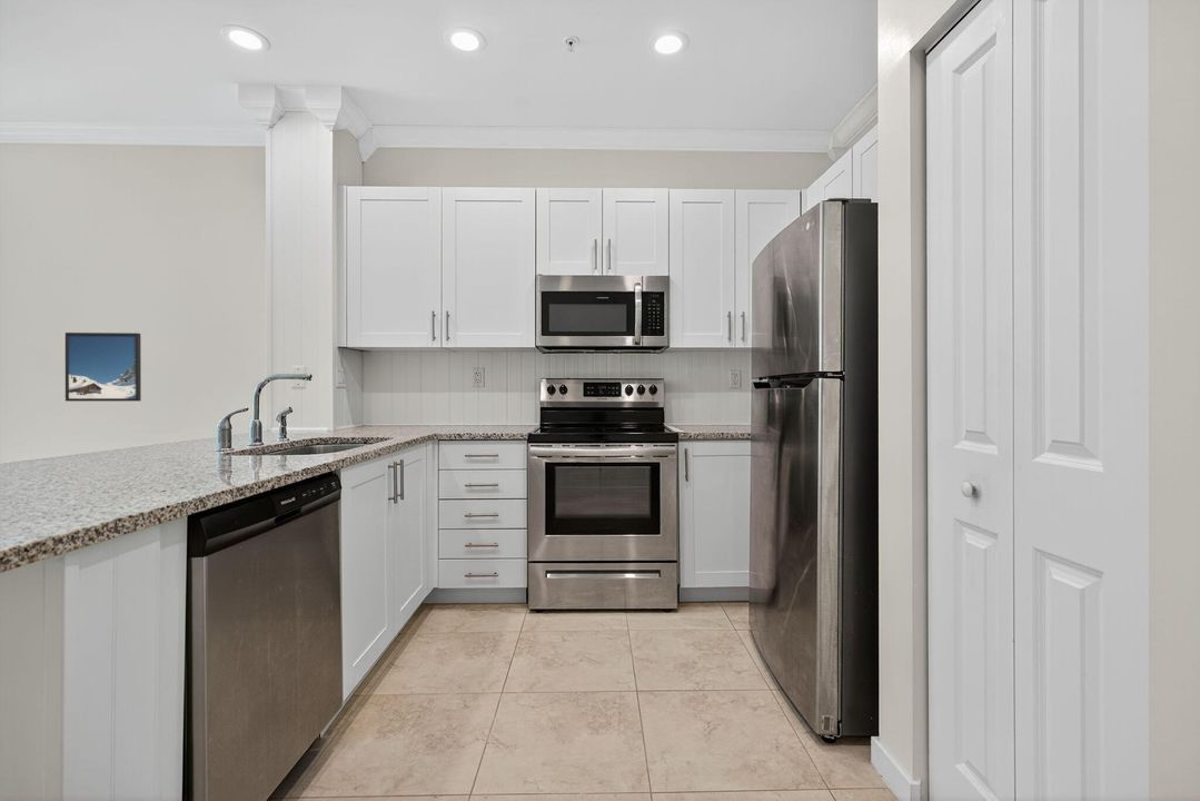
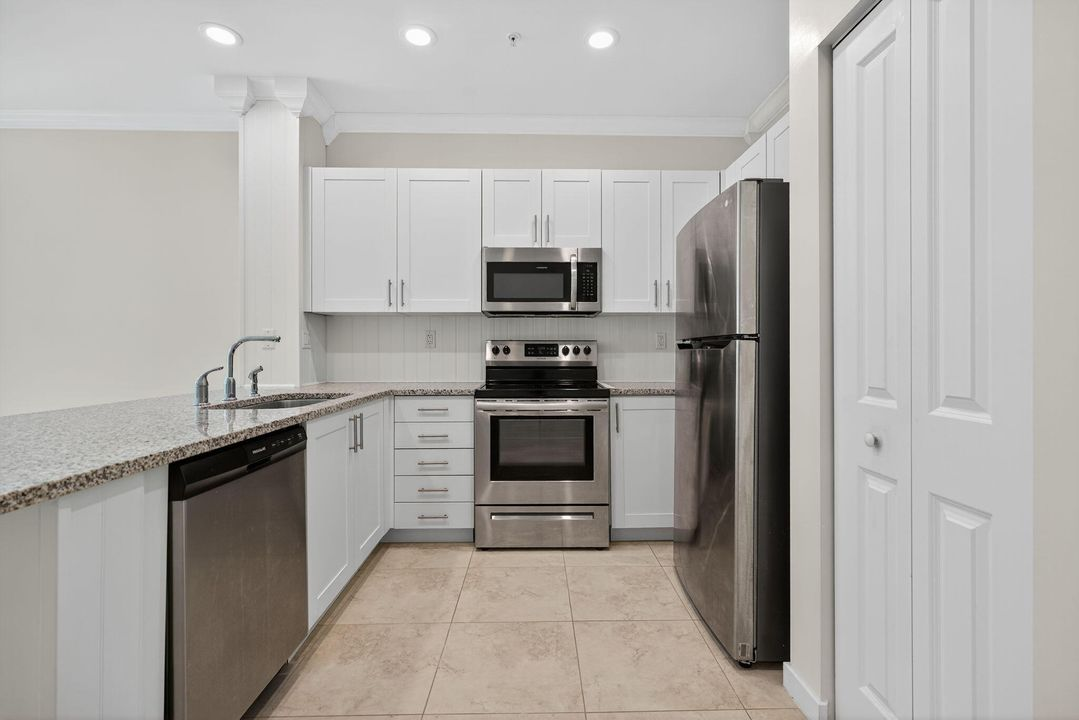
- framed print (102, 366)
